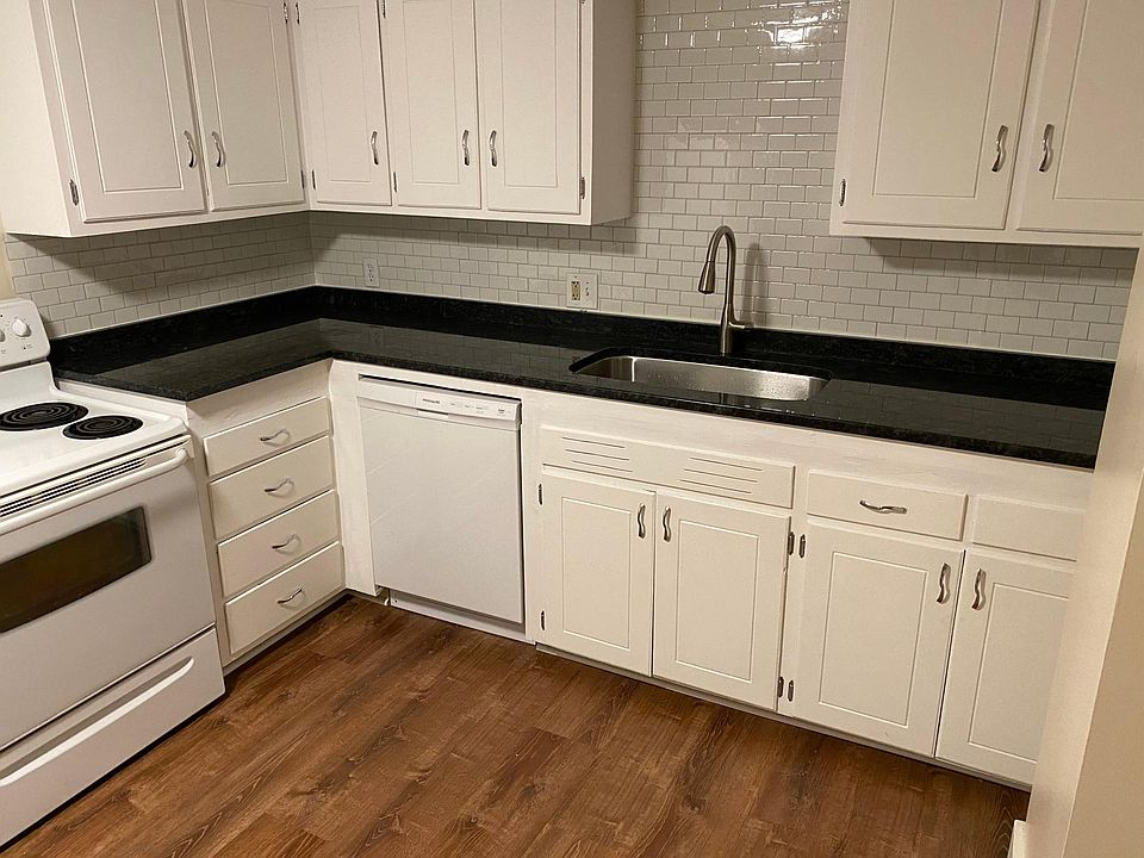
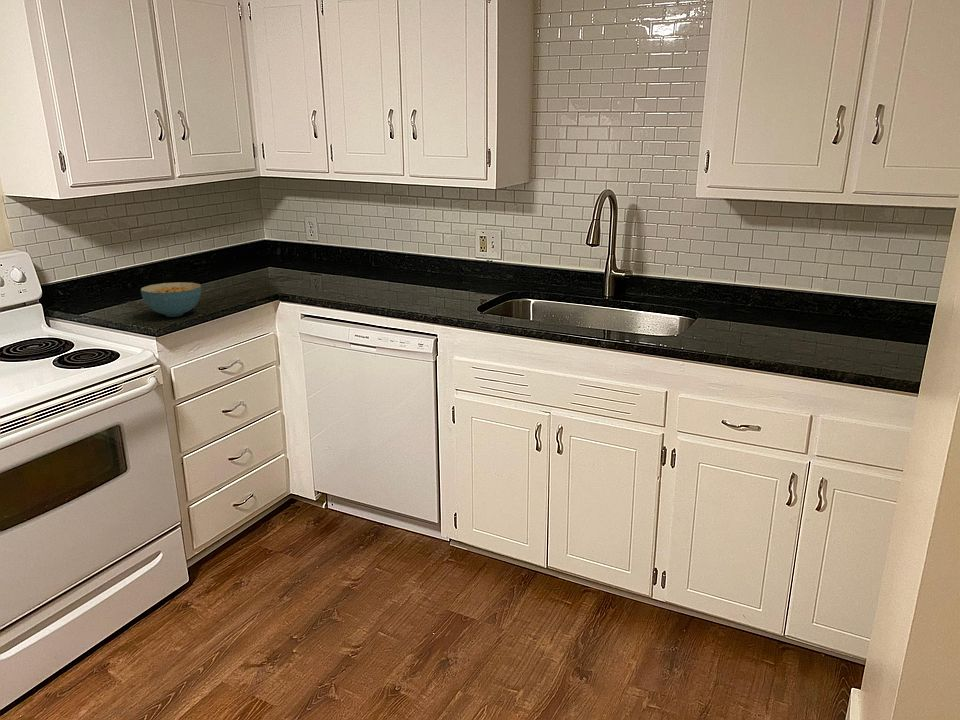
+ cereal bowl (172, 301)
